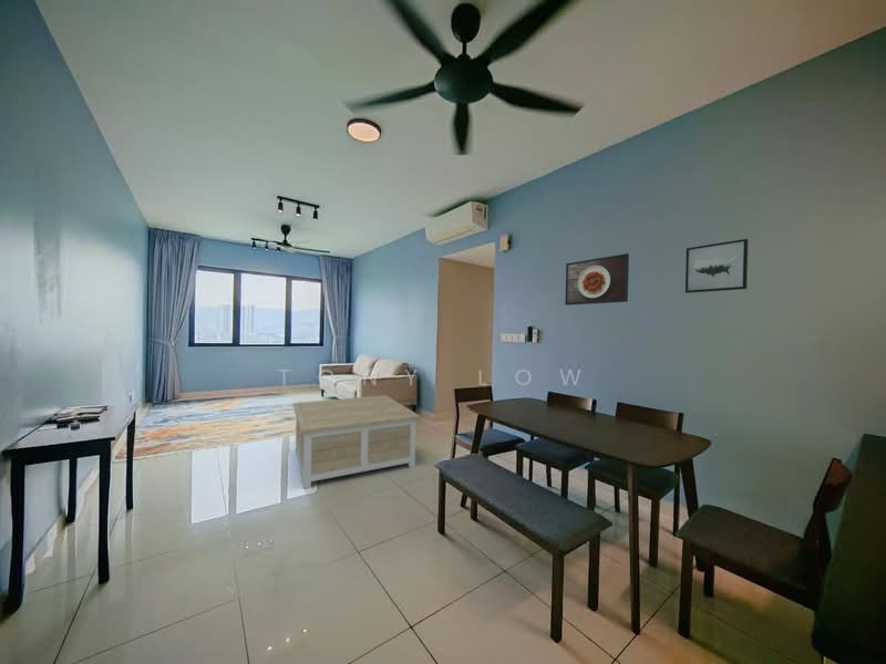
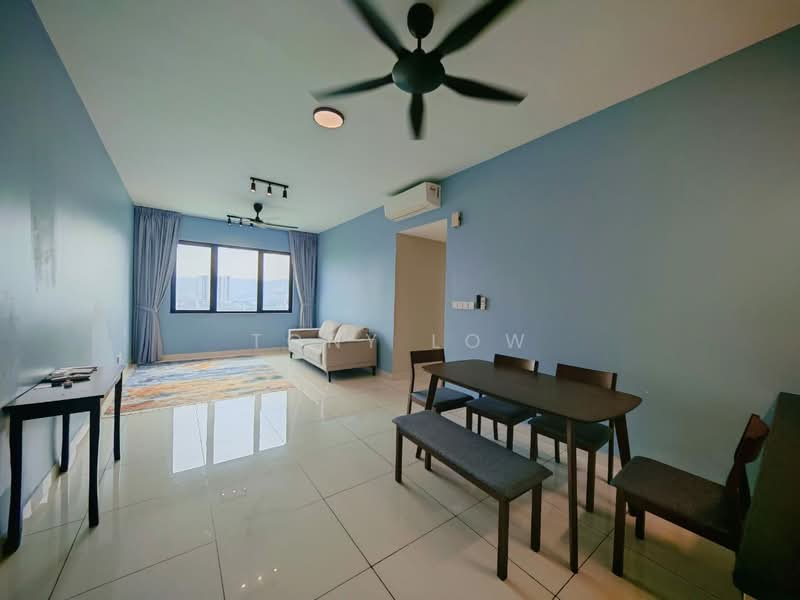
- coffee table (351, 433)
- wall art (714, 267)
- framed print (594, 281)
